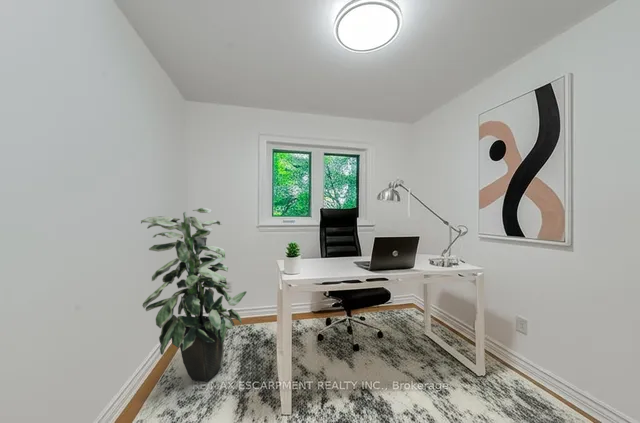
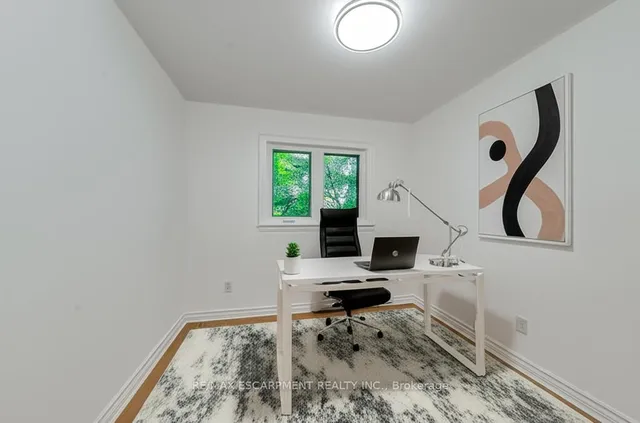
- indoor plant (195, 292)
